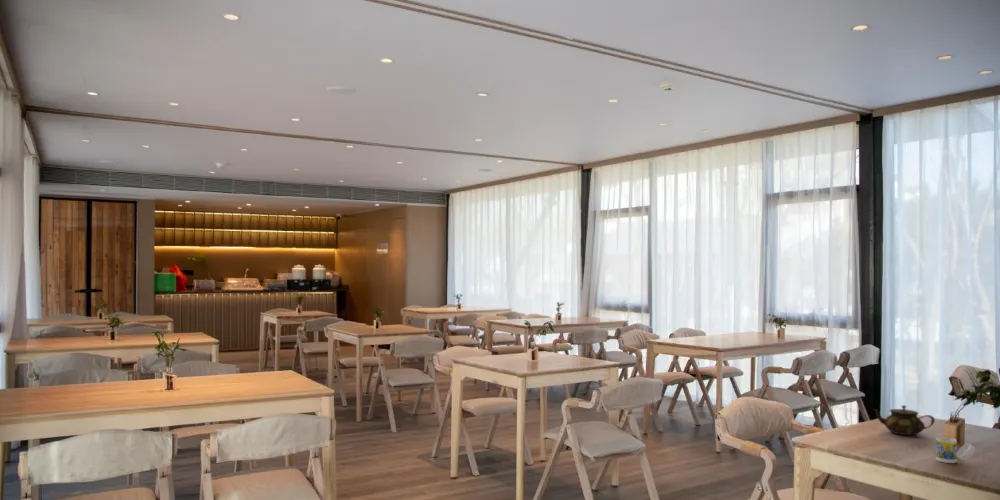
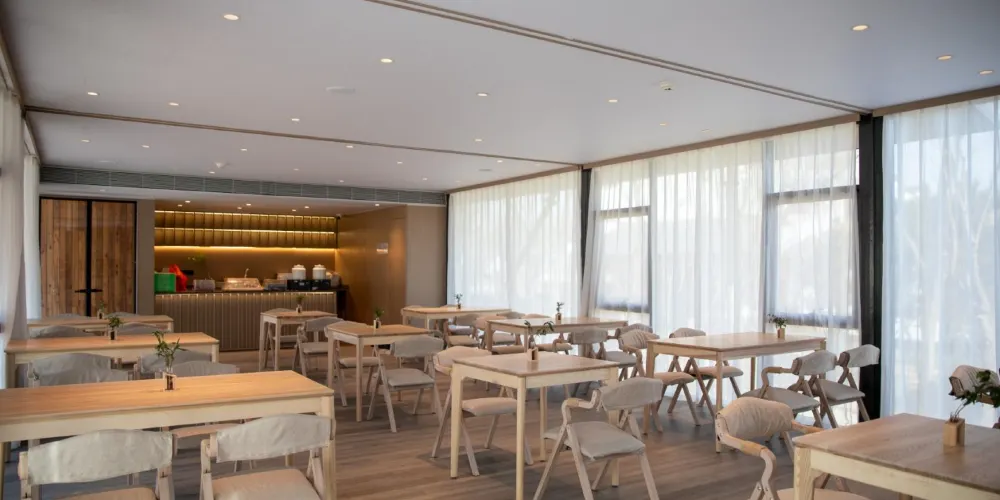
- cup (955, 452)
- teapot (903, 419)
